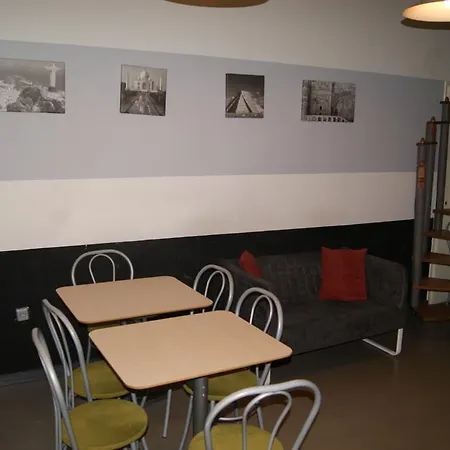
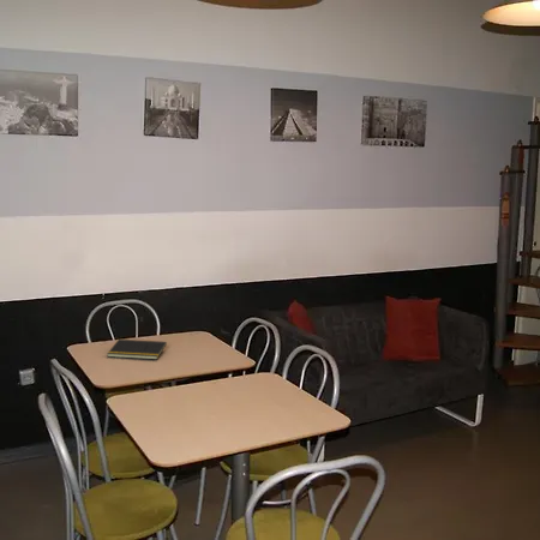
+ notepad (137, 348)
